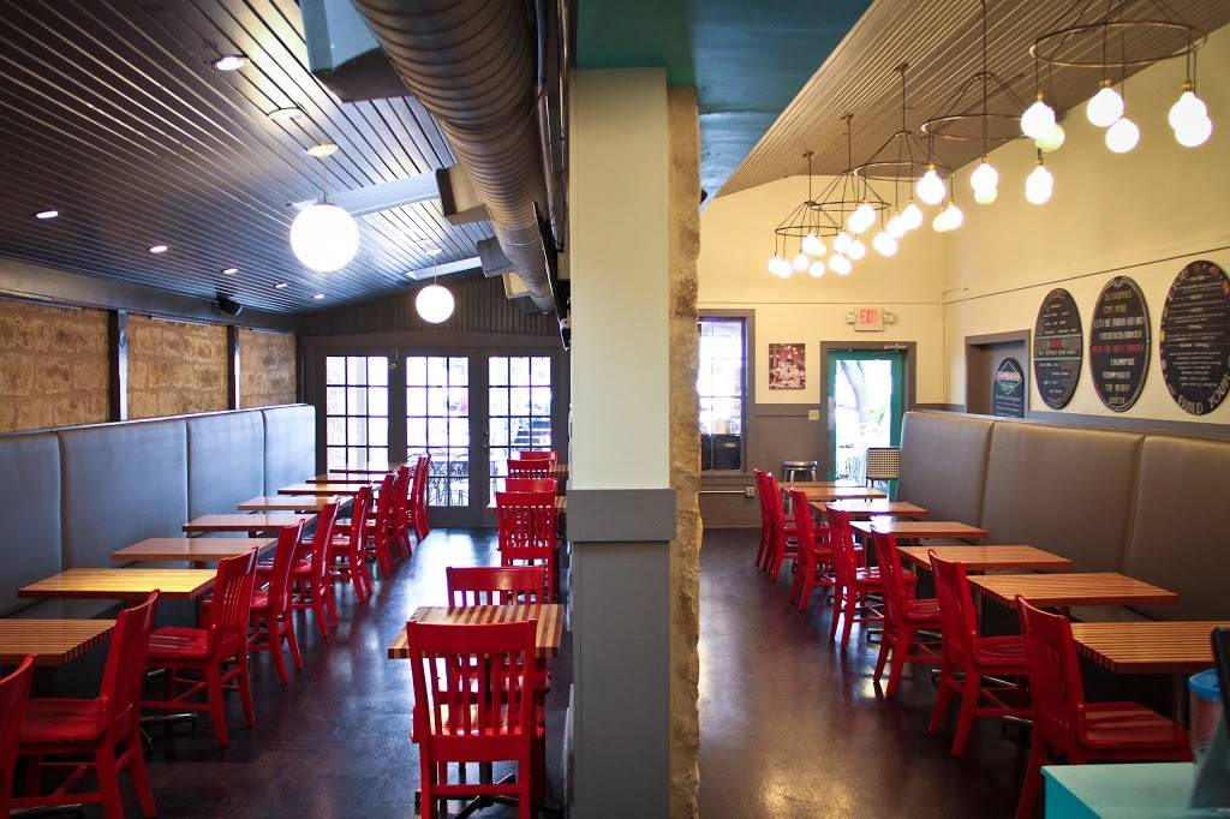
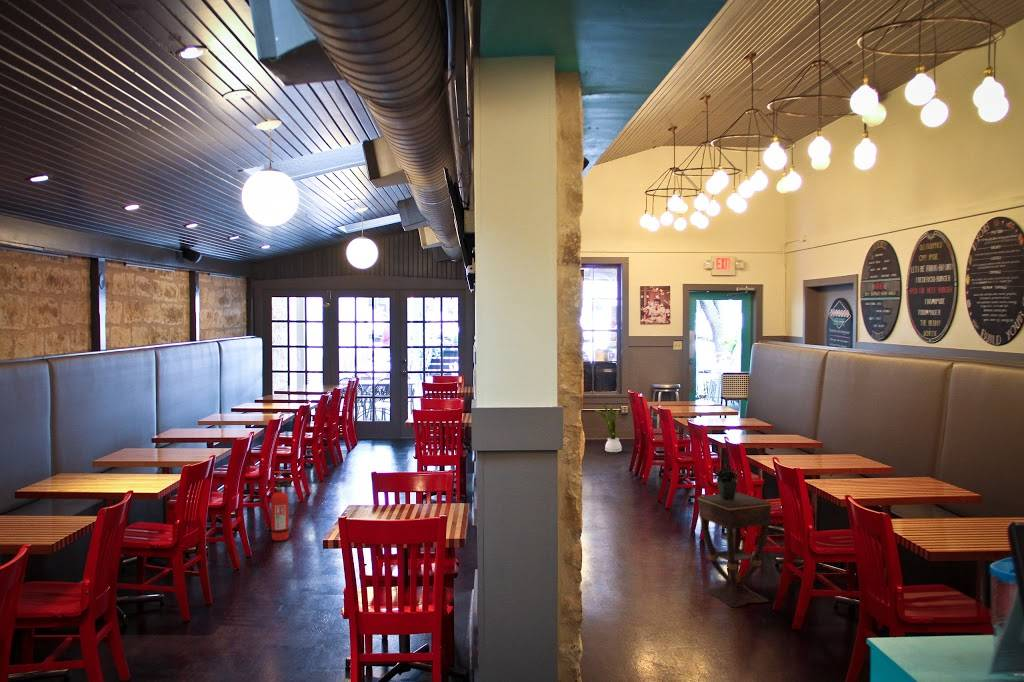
+ house plant (611, 426)
+ potted plant (725, 472)
+ side table (734, 547)
+ fire extinguisher (278, 510)
